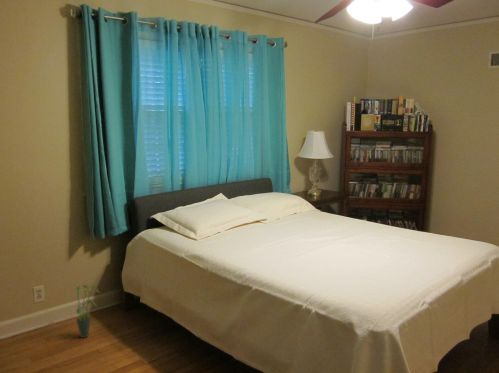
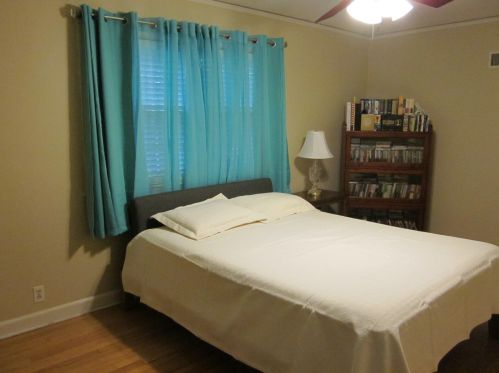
- potted plant (86, 309)
